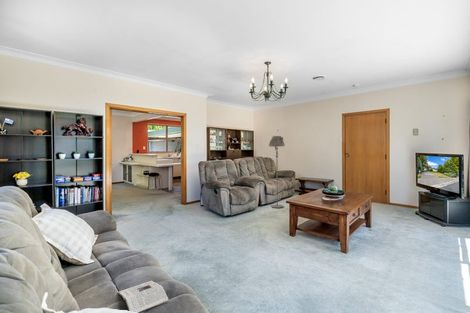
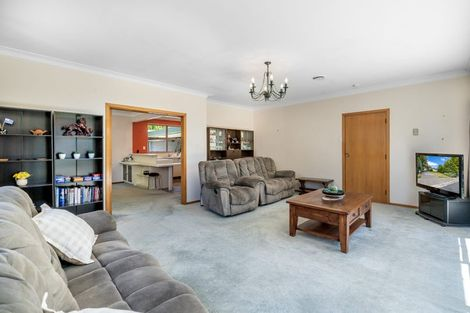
- floor lamp (277, 171)
- magazine (142, 293)
